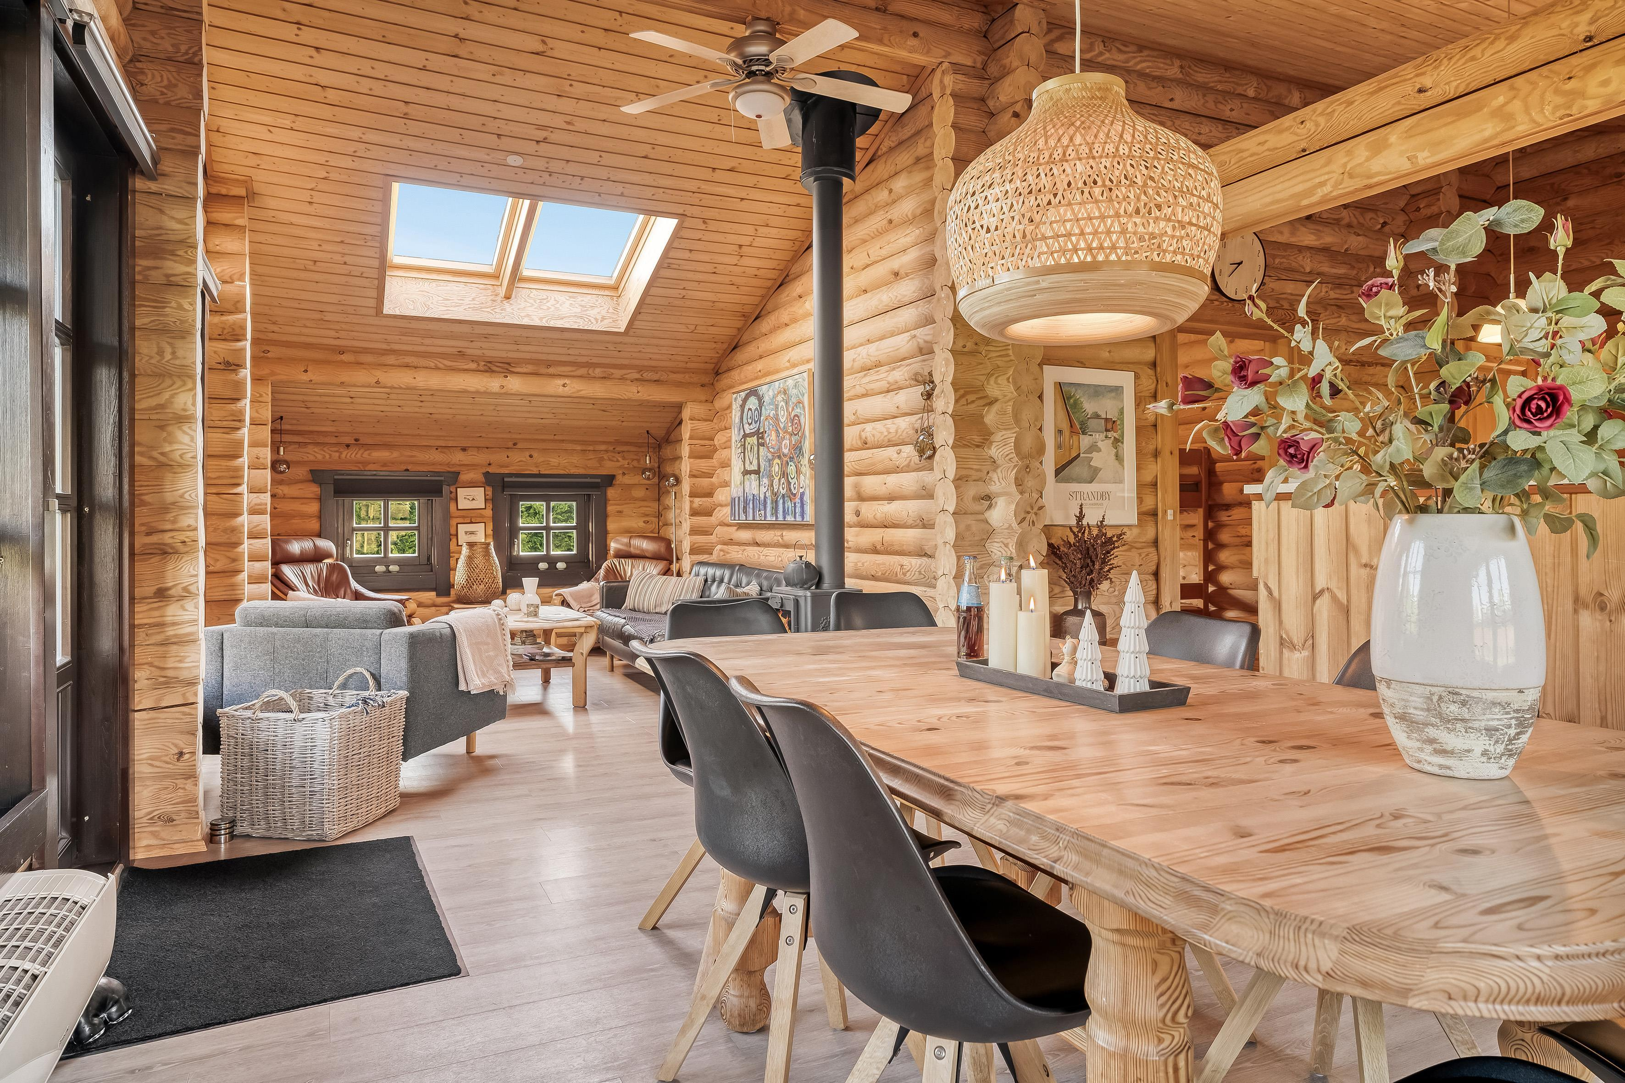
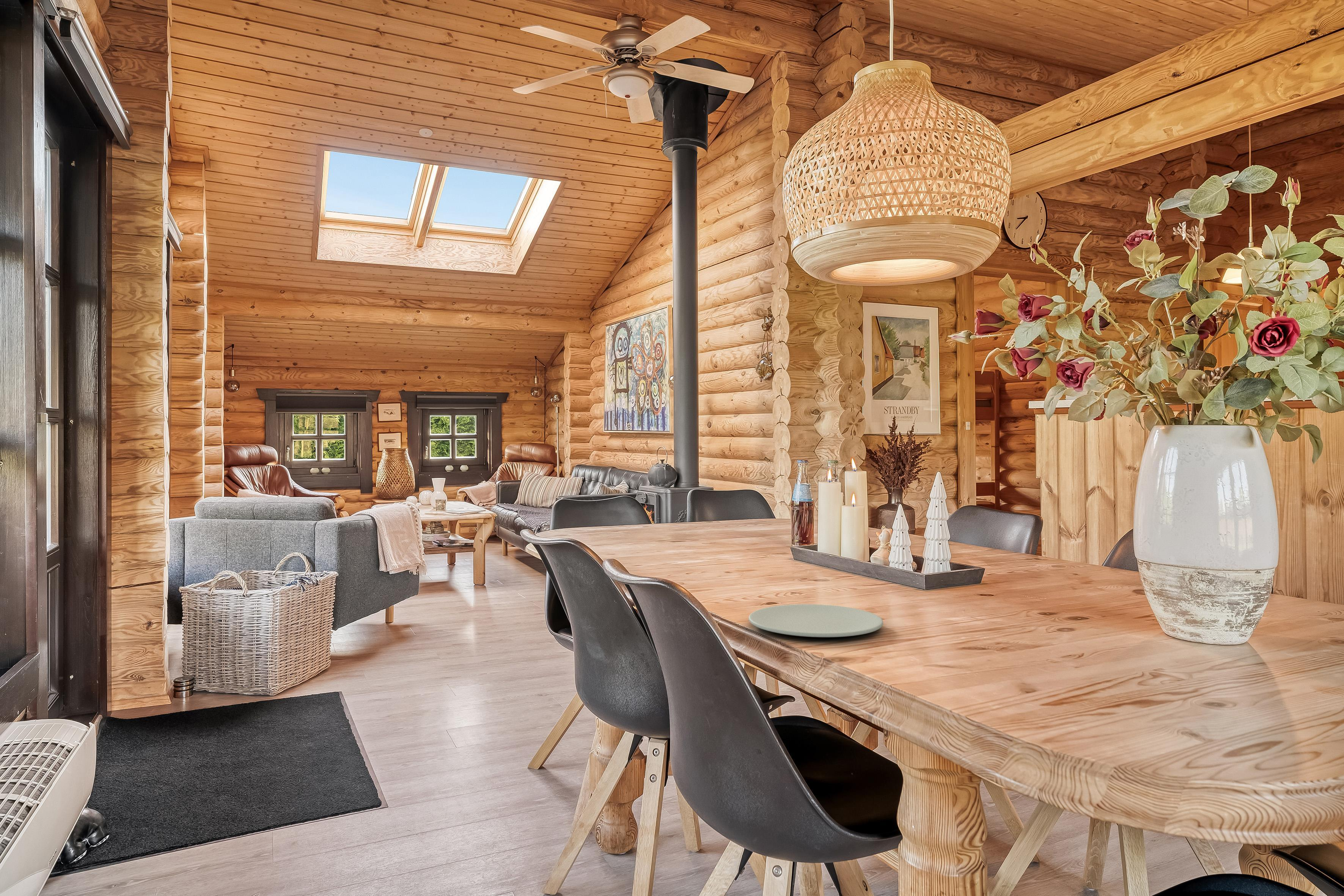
+ paper plate (815, 622)
